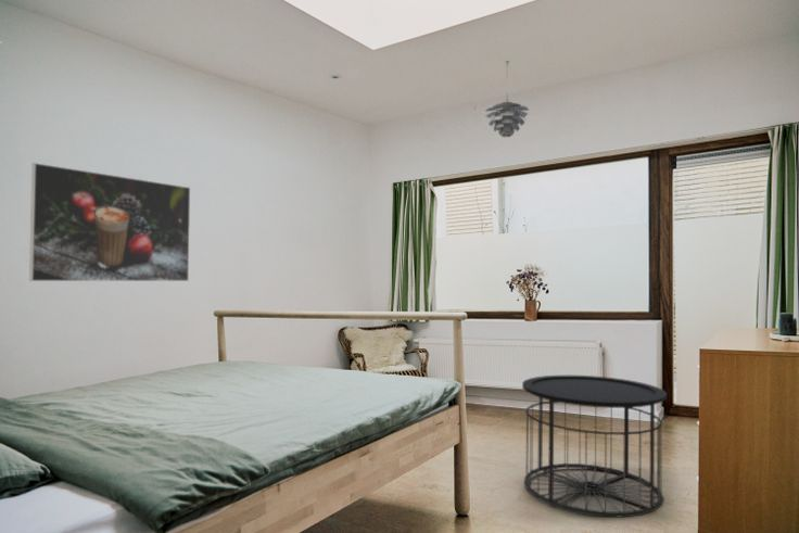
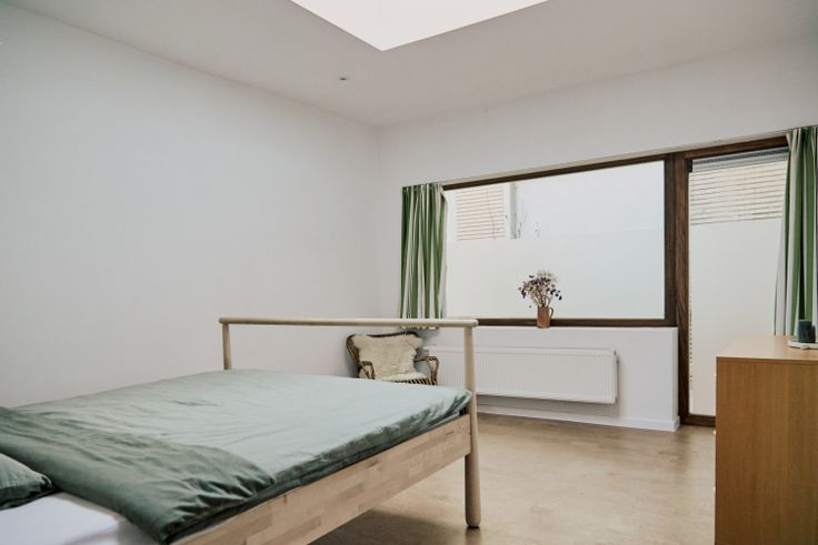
- pendant light (507, 98)
- side table (595, 437)
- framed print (118, 228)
